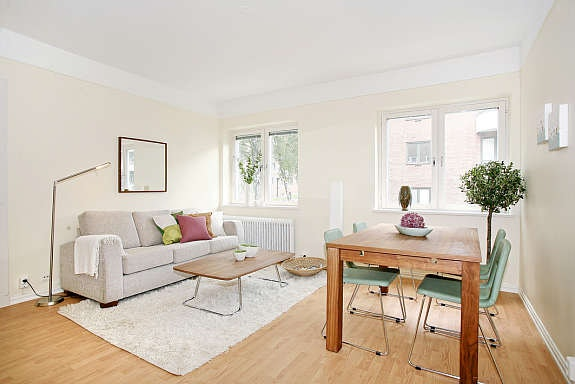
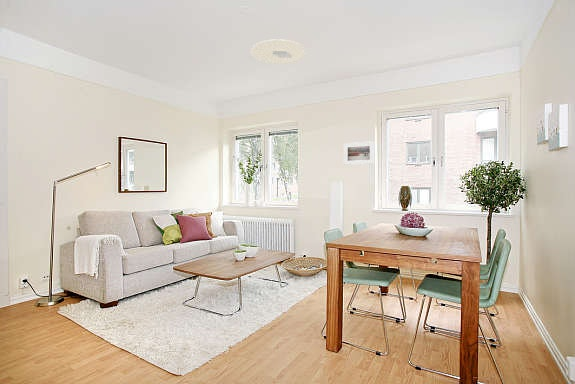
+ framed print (358, 153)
+ ceiling light (278, 50)
